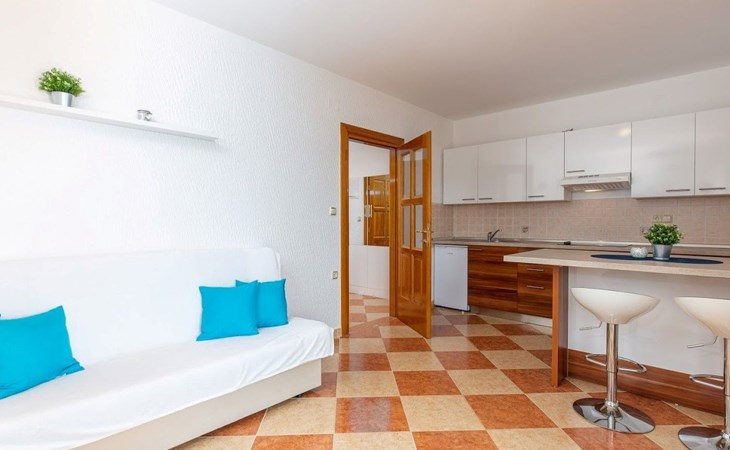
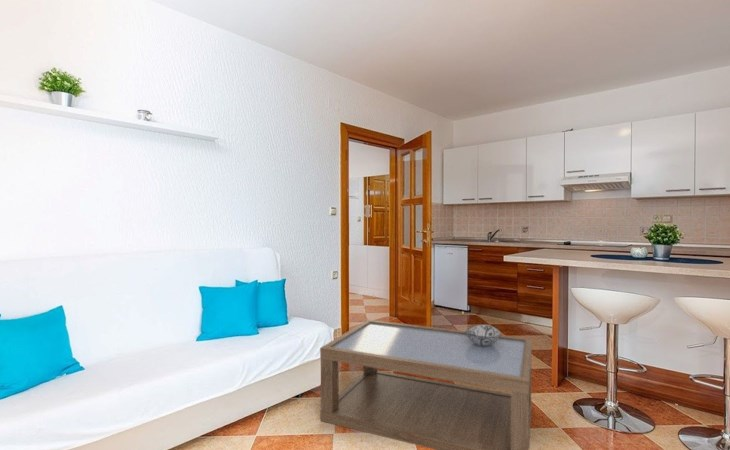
+ decorative bowl (482, 334)
+ coffee table (428, 379)
